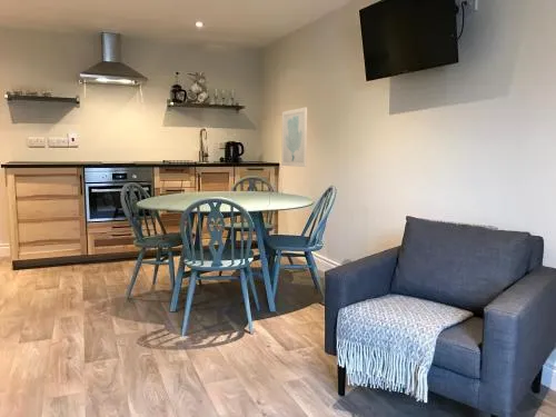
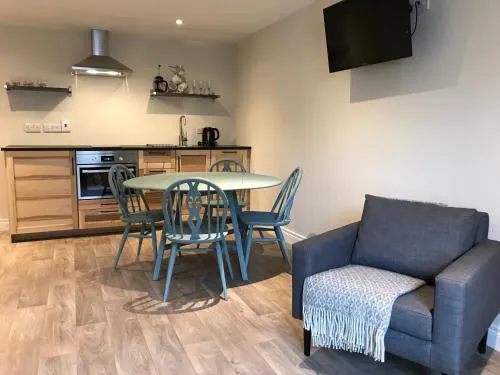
- wall art (294, 138)
